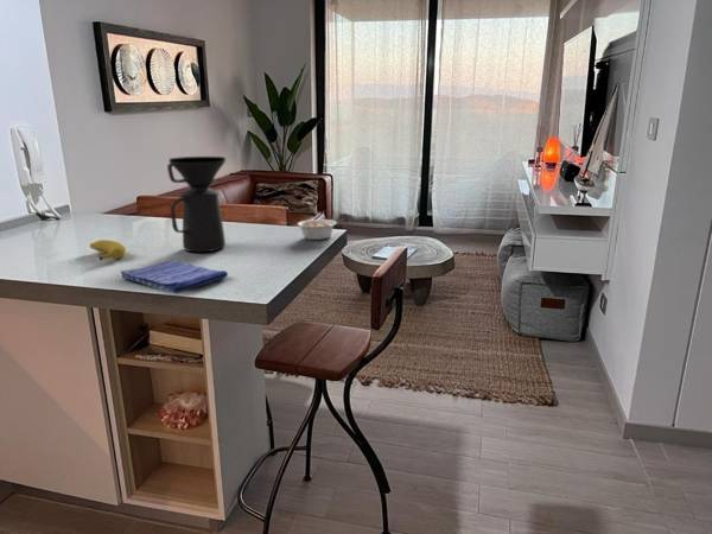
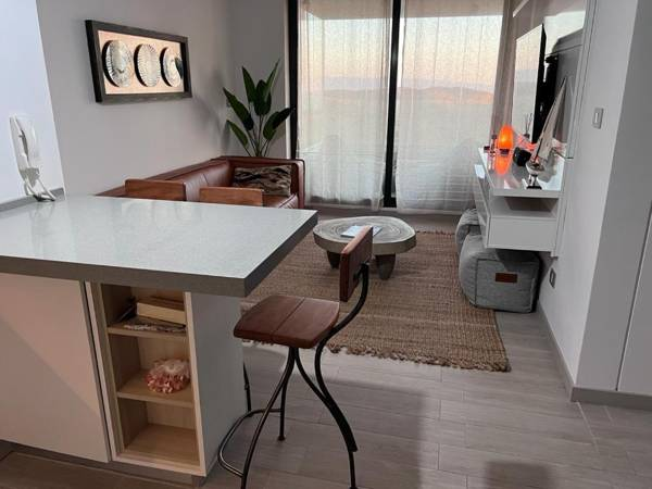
- banana (103, 249)
- legume (318, 228)
- dish towel (174, 273)
- coffee maker (201, 204)
